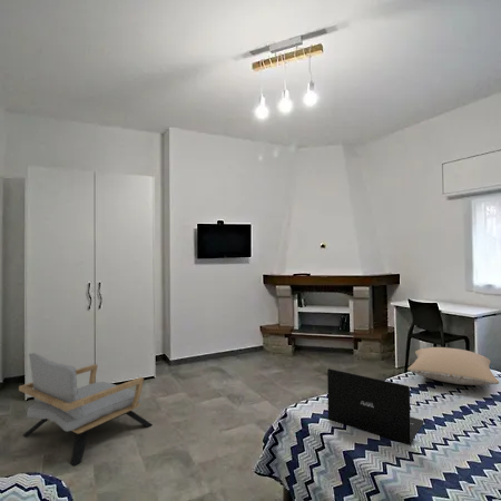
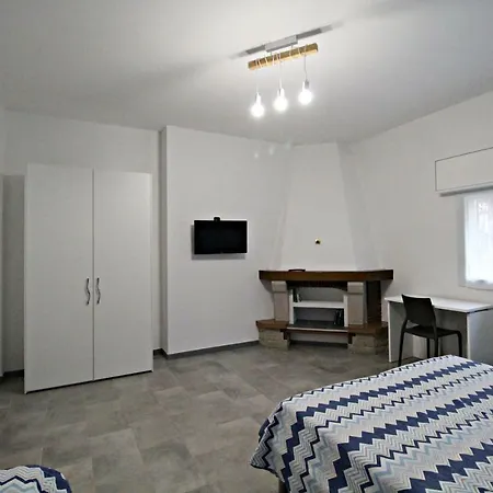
- pillow (451, 365)
- laptop (375, 395)
- armchair (87, 390)
